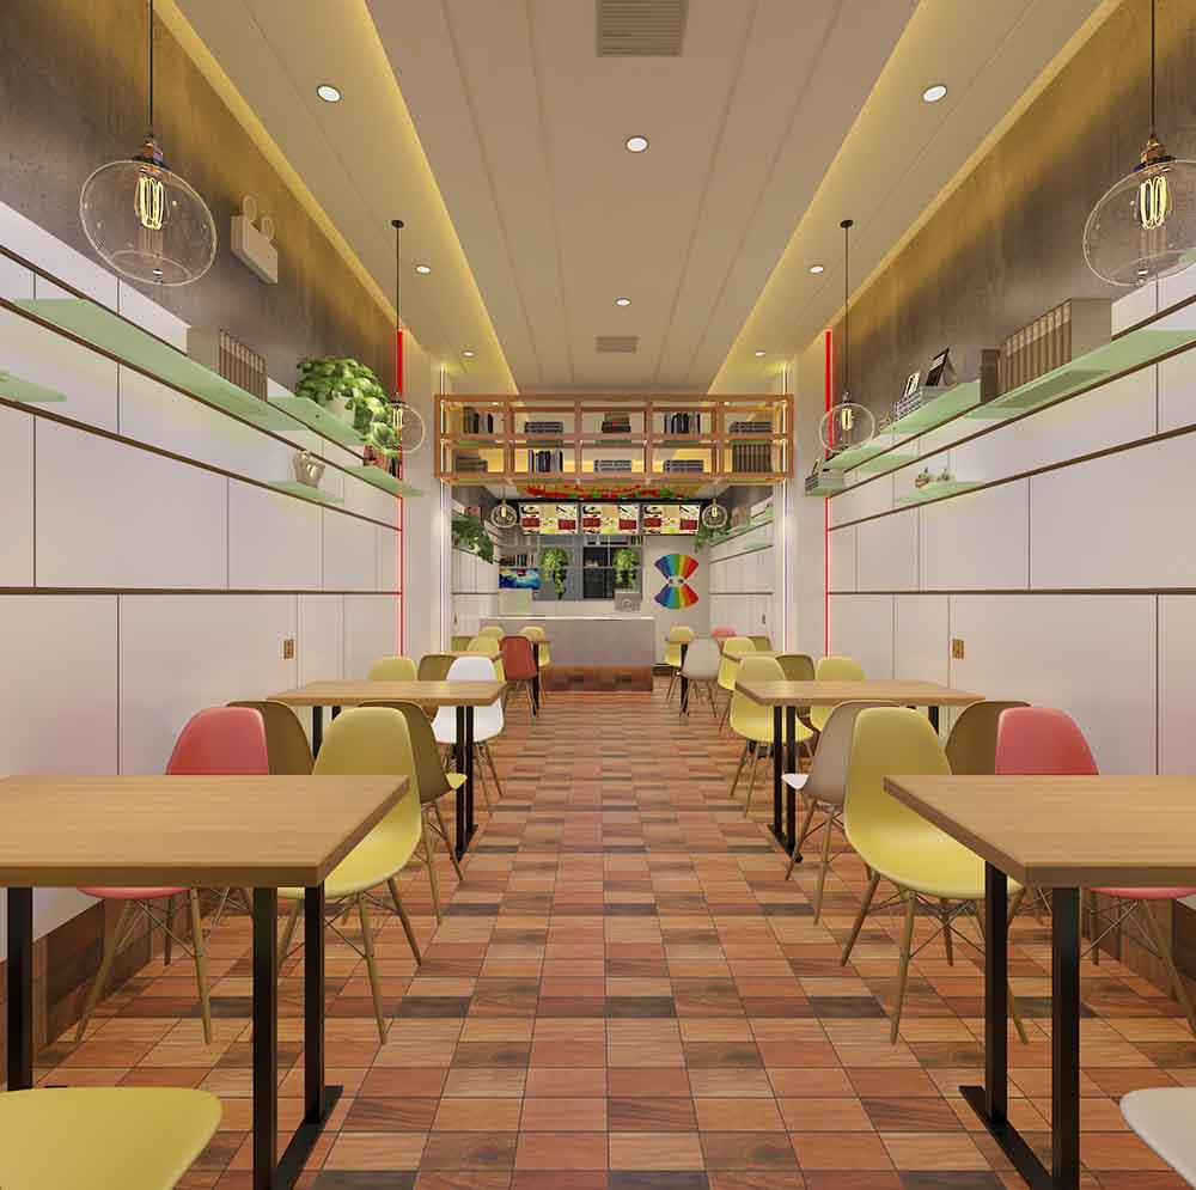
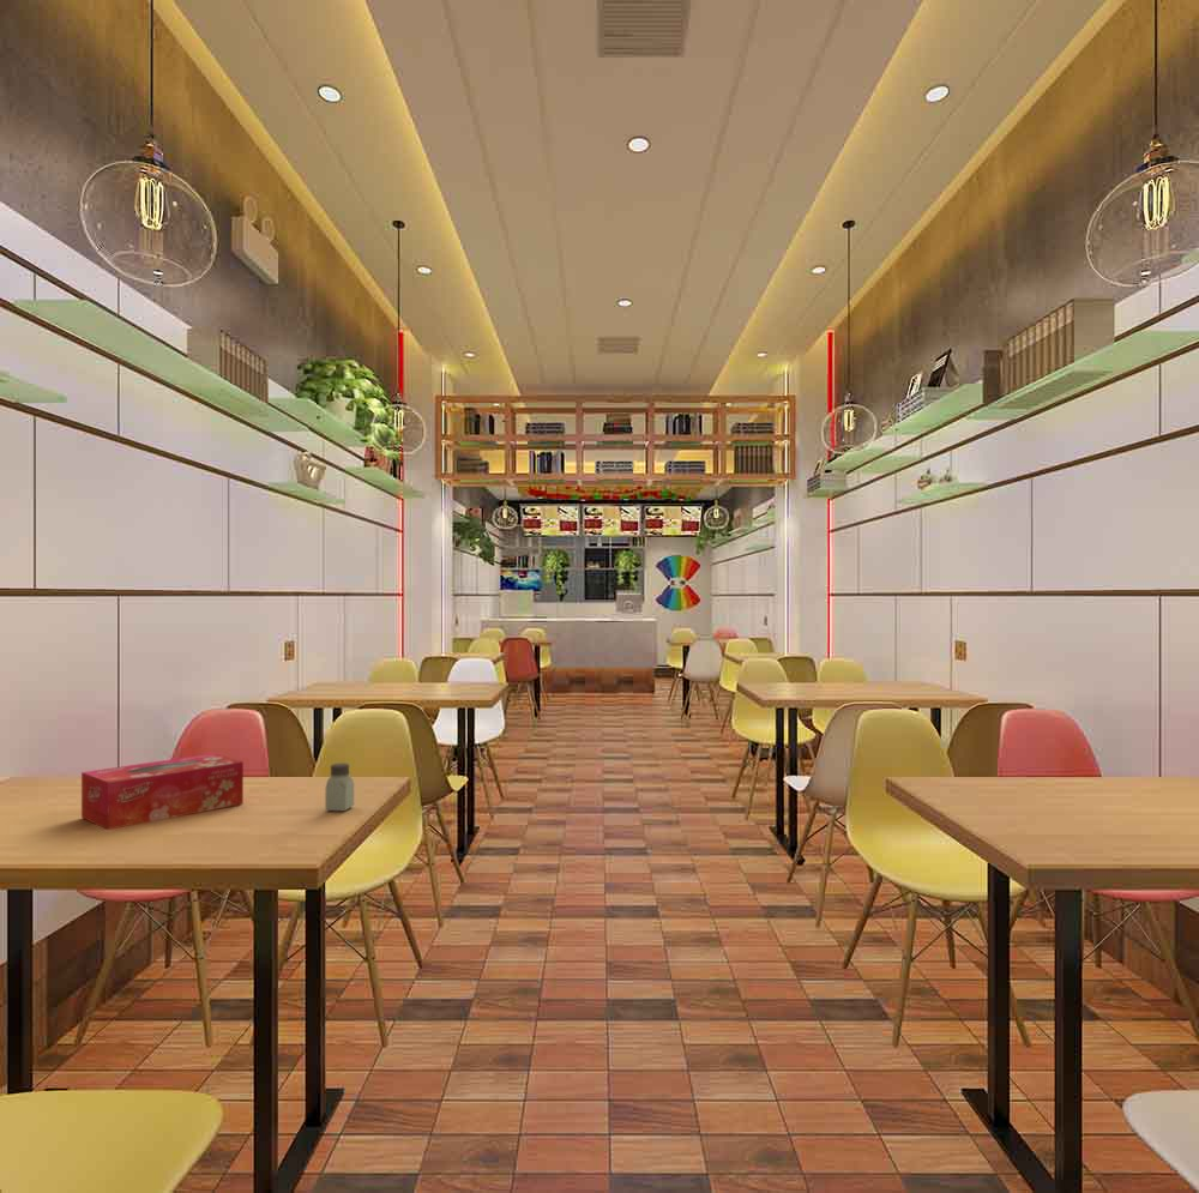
+ tissue box (164, 788)
+ saltshaker (339, 787)
